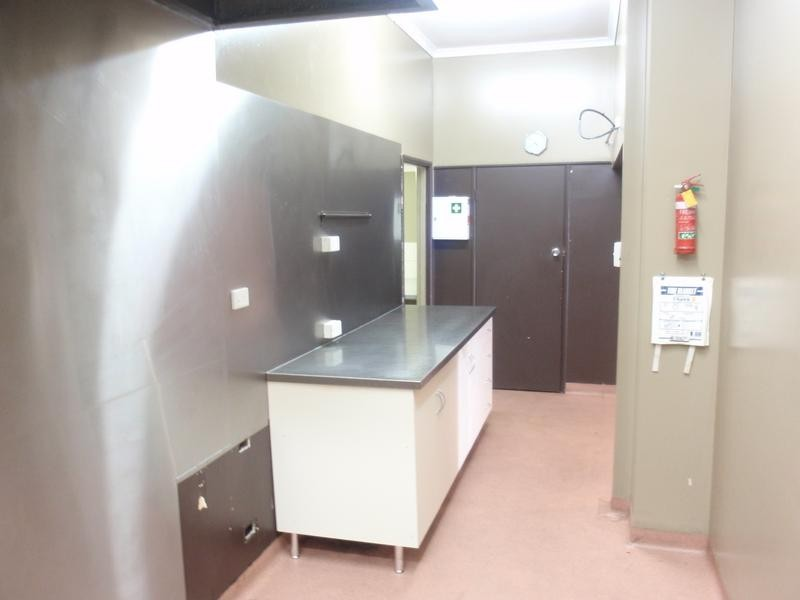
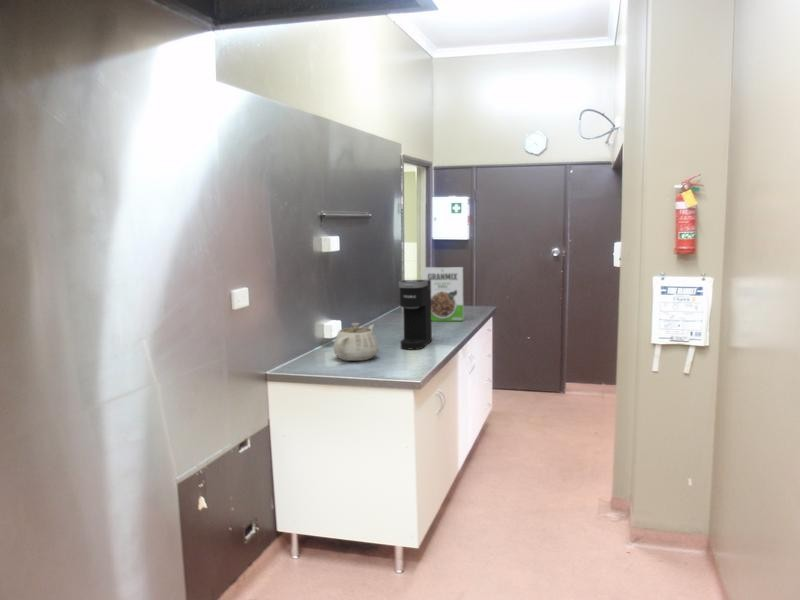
+ coffee maker (416, 312)
+ teapot (357, 340)
+ cereal box (443, 294)
